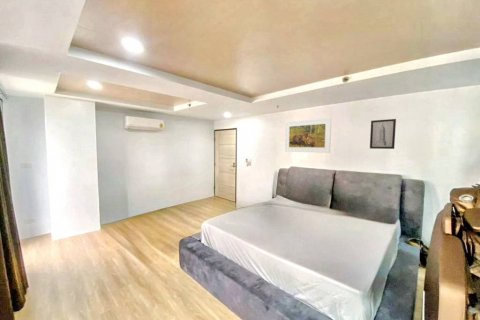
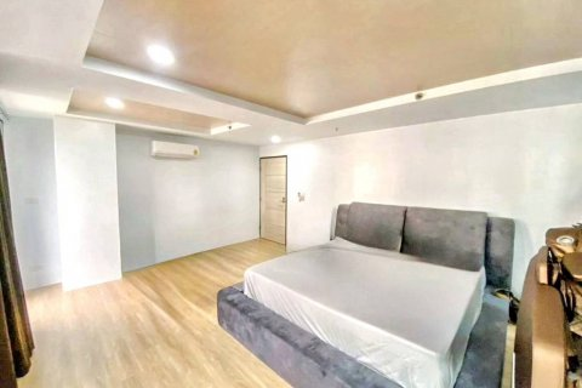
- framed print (306, 136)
- wall art (382, 134)
